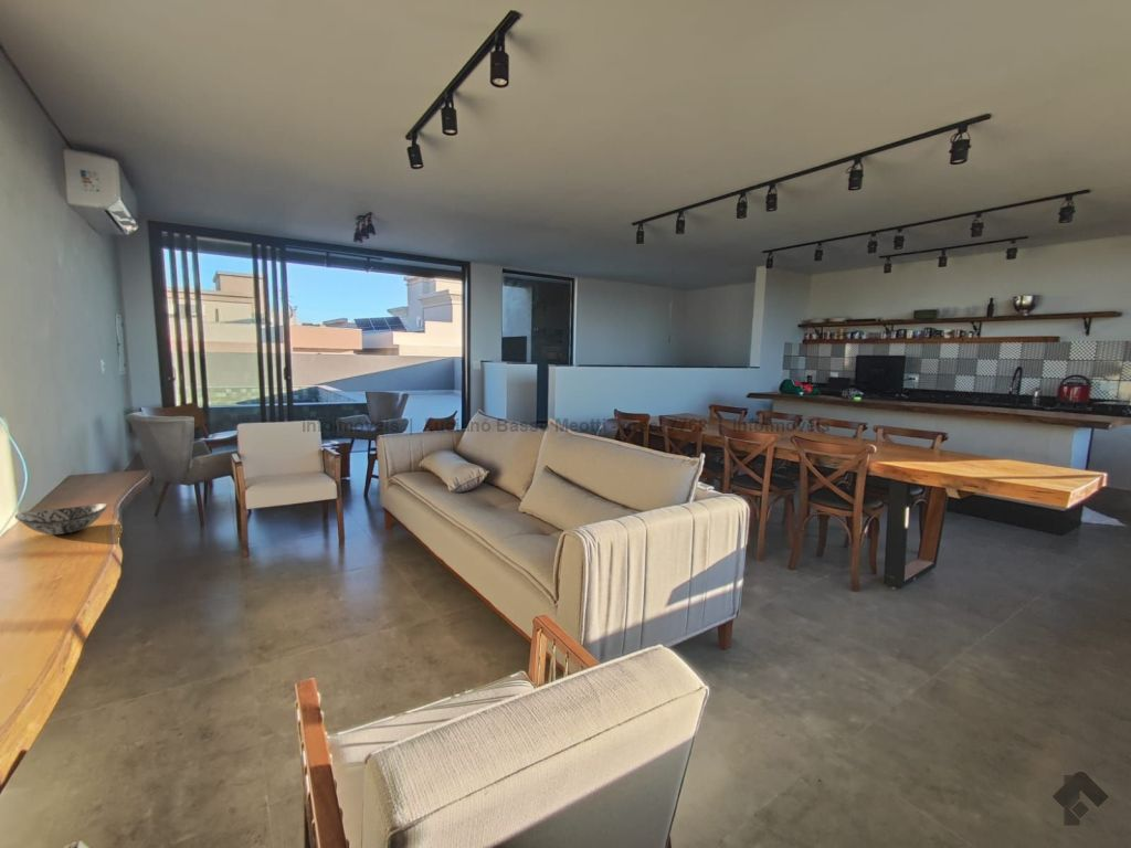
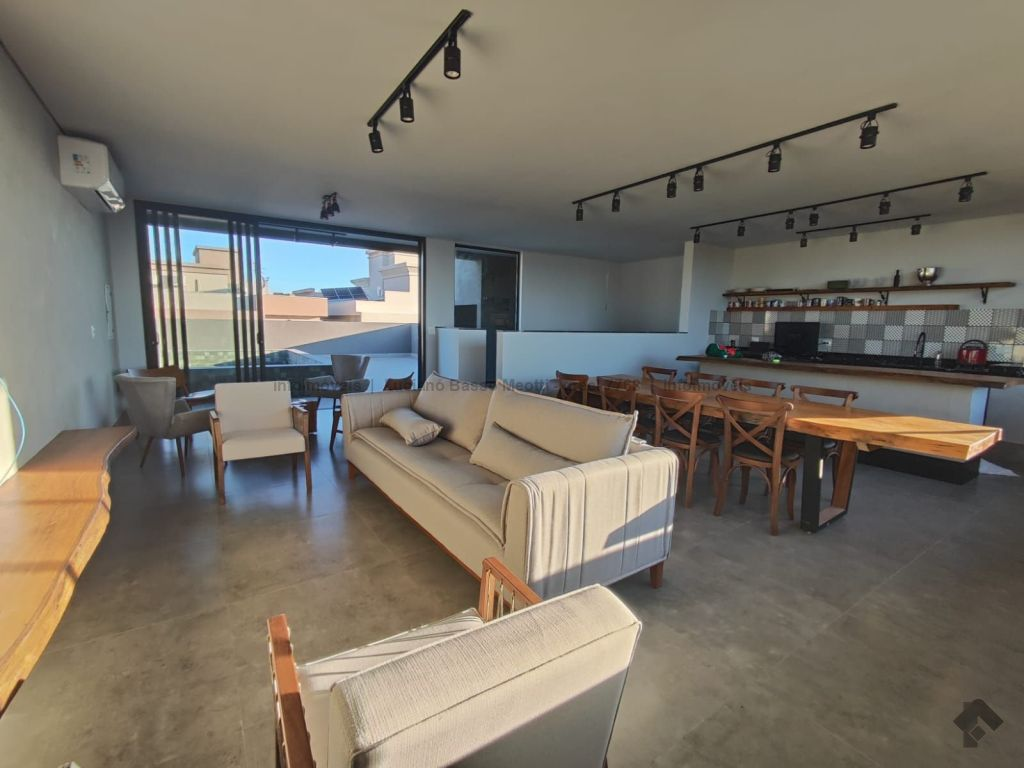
- decorative bowl (64, 520)
